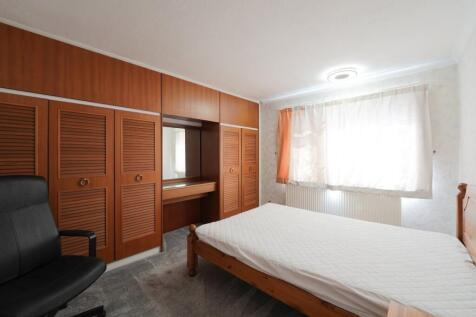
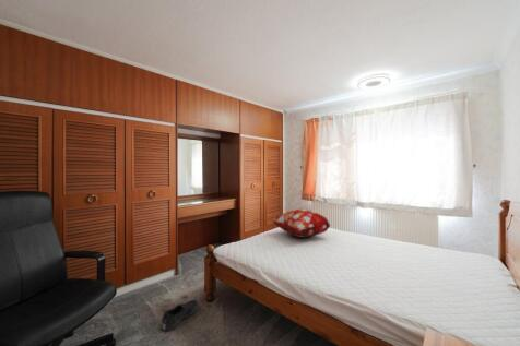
+ decorative pillow (299, 223)
+ shoe (180, 310)
